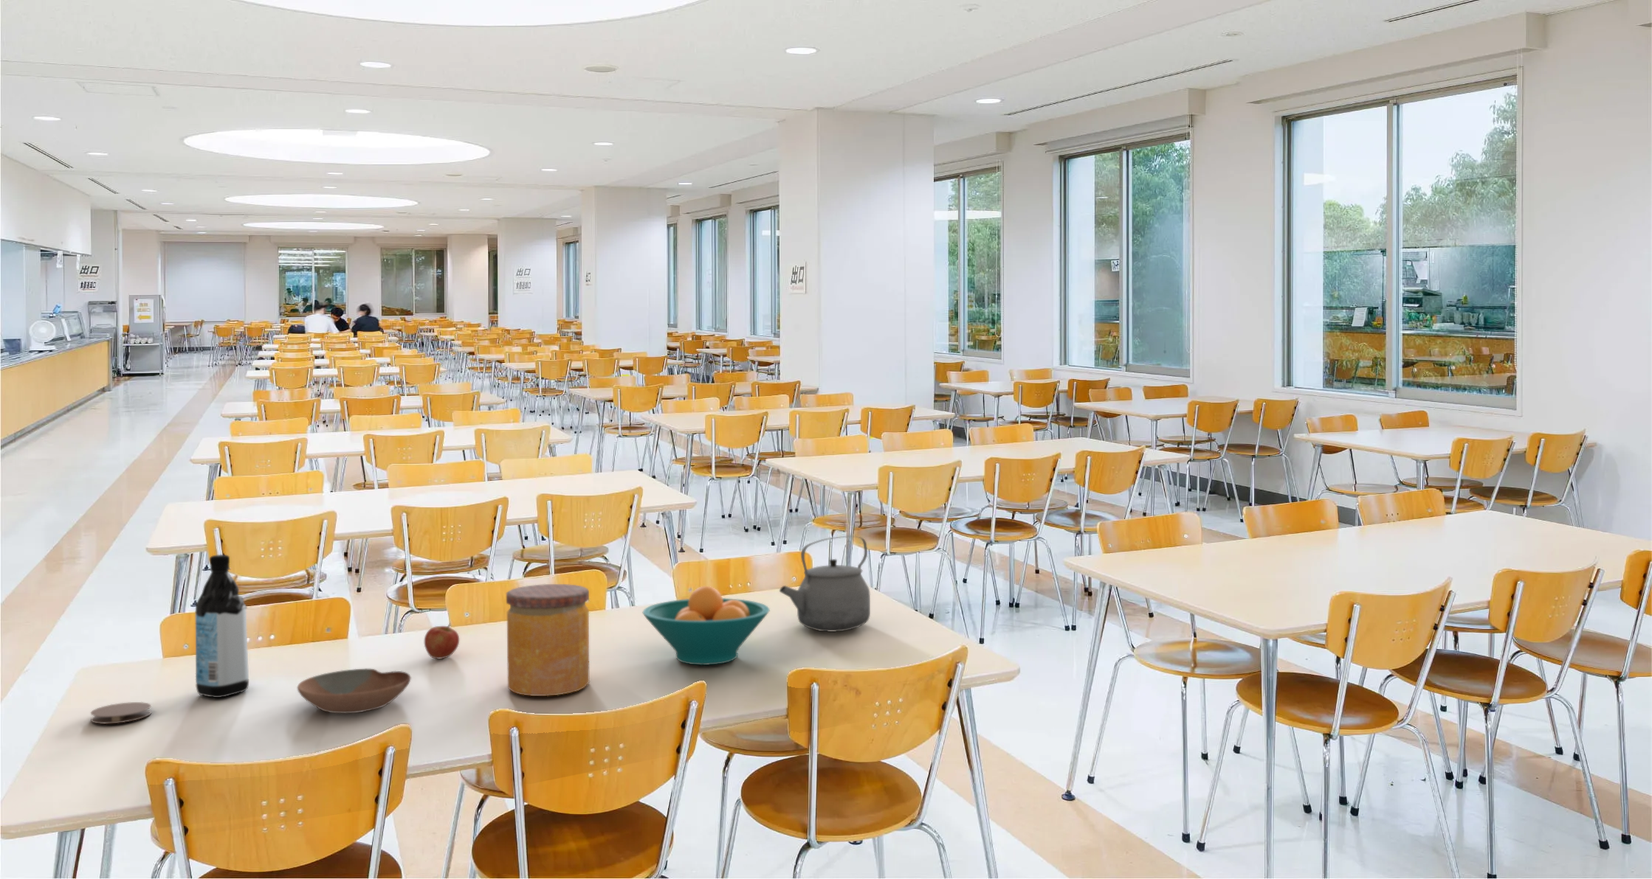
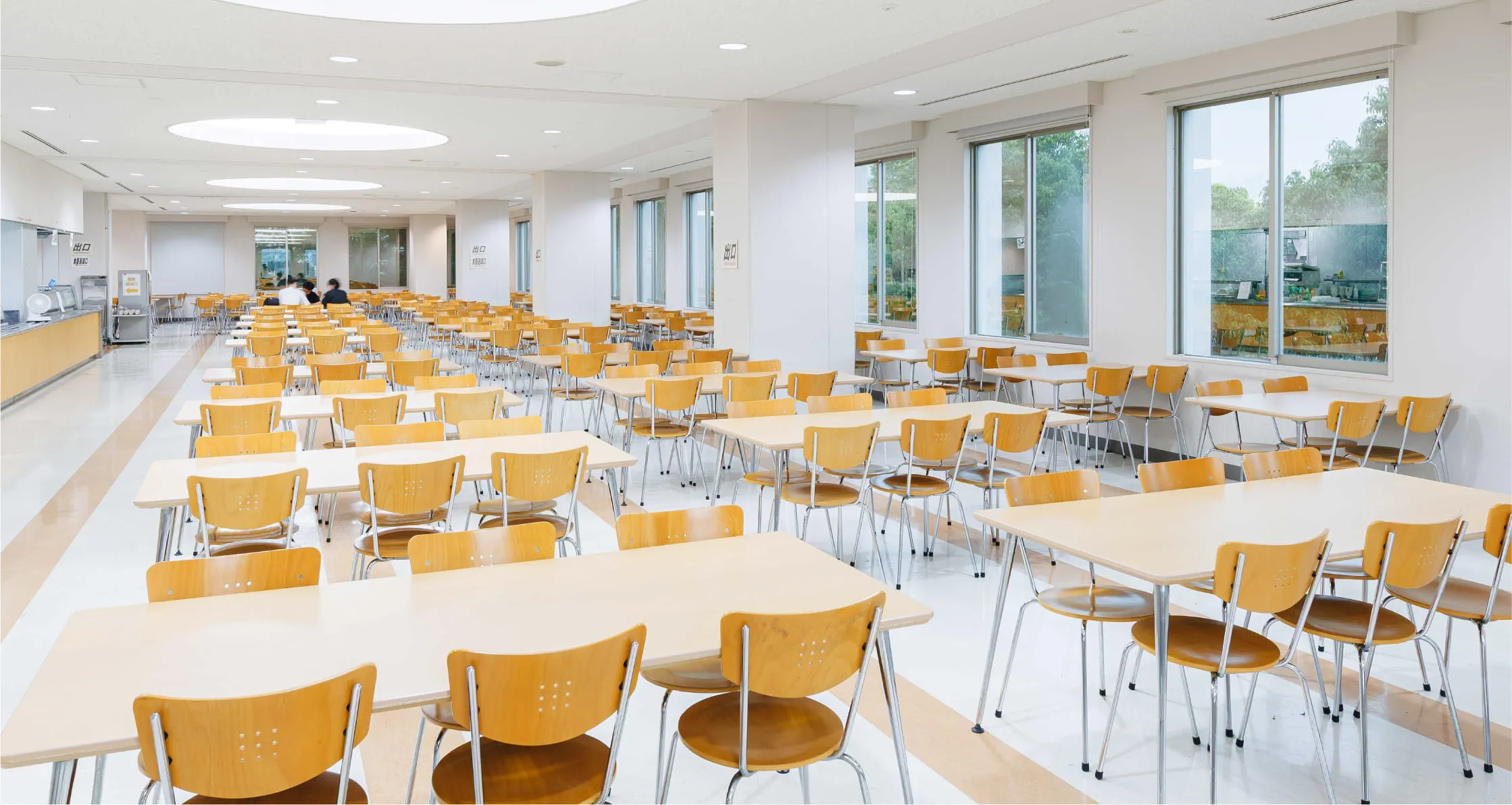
- jar (547, 638)
- tea kettle (824, 583)
- fruit bowl (707, 622)
- water bottle (222, 623)
- coaster (121, 712)
- apple (441, 640)
- bowl (355, 692)
